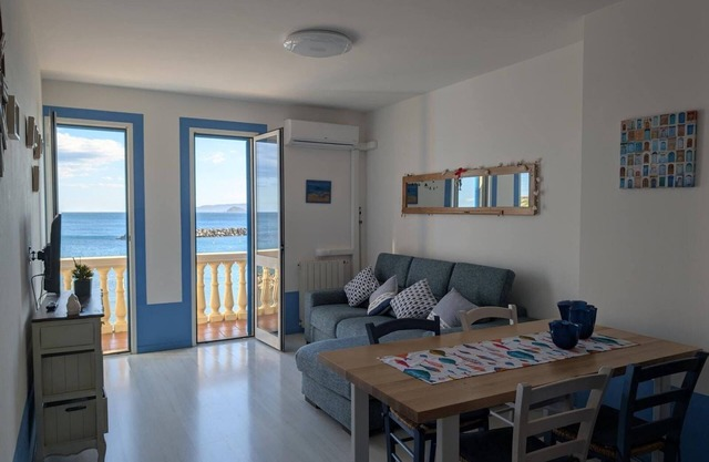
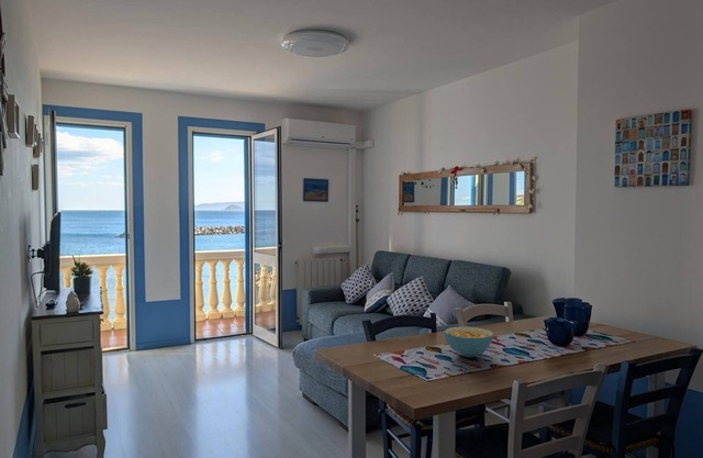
+ cereal bowl (468, 343)
